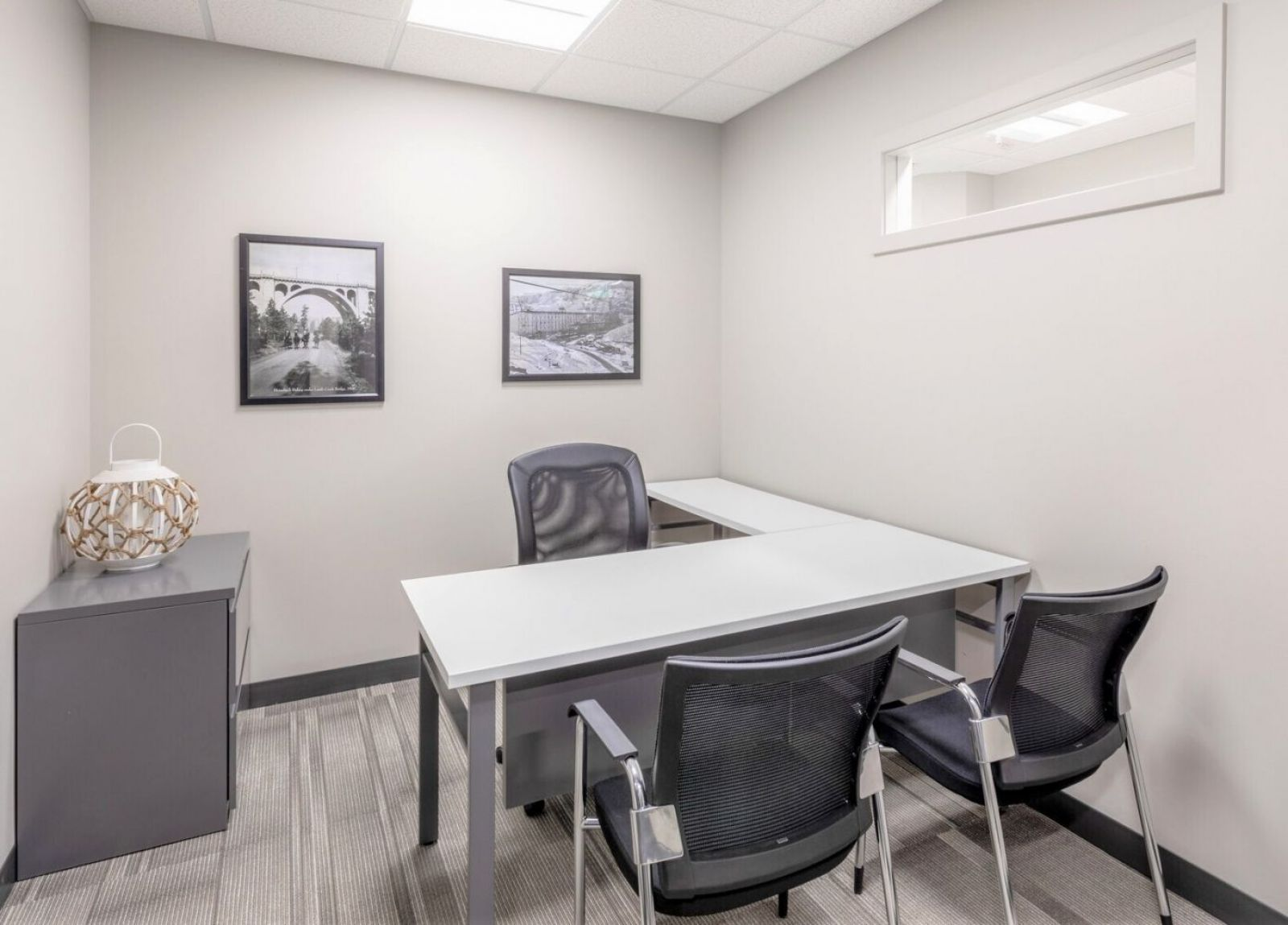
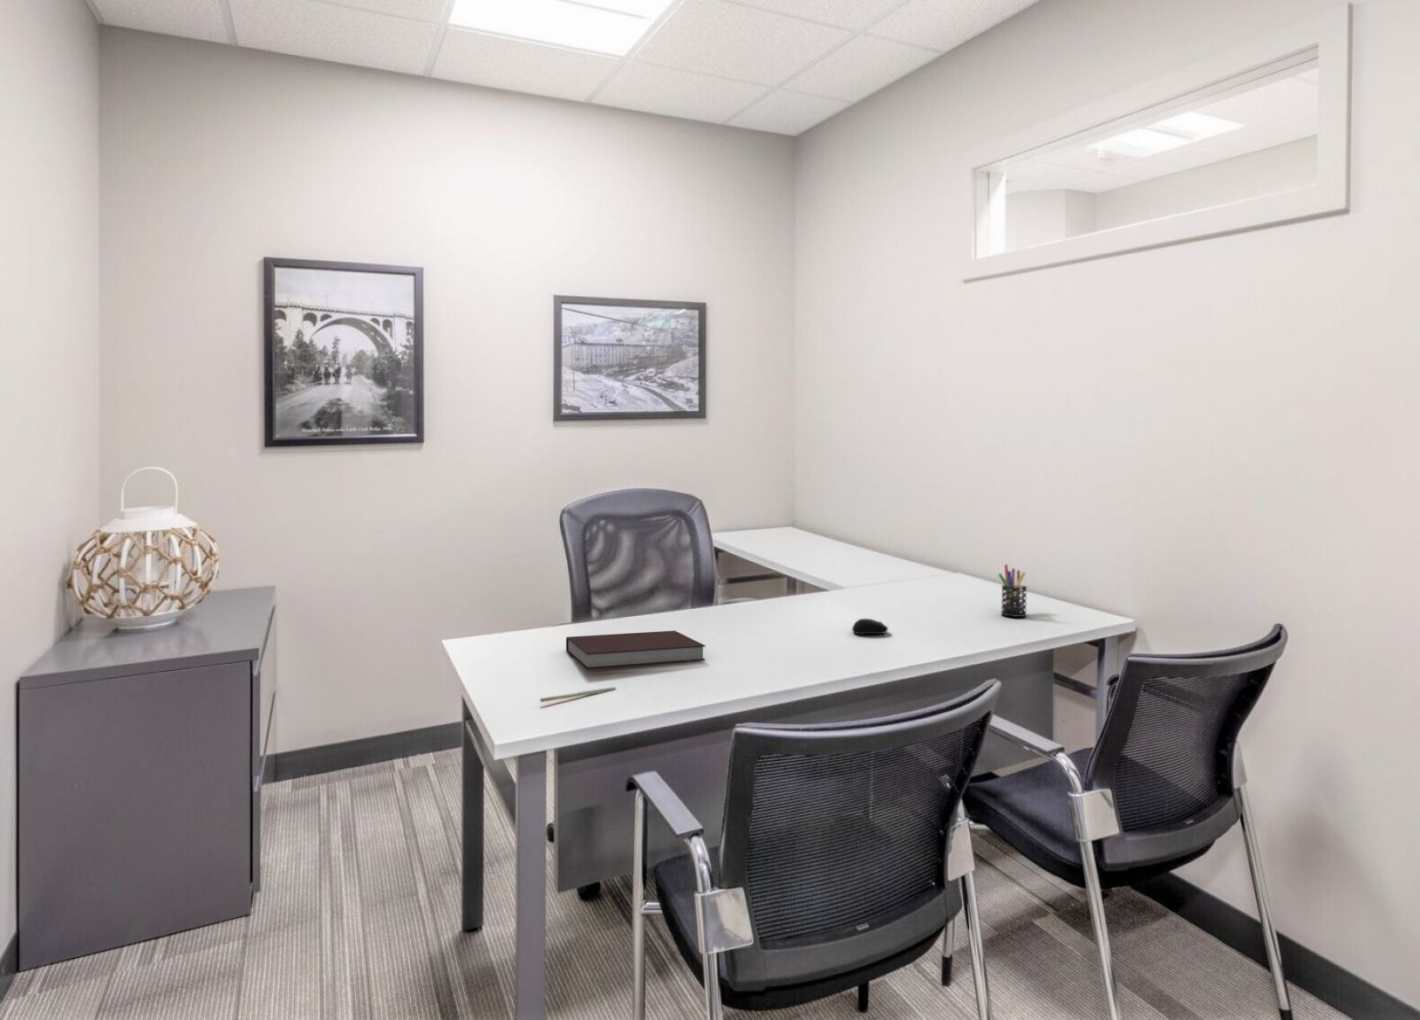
+ notebook (634, 648)
+ pen (579, 695)
+ computer mouse (870, 625)
+ pen holder (1011, 590)
